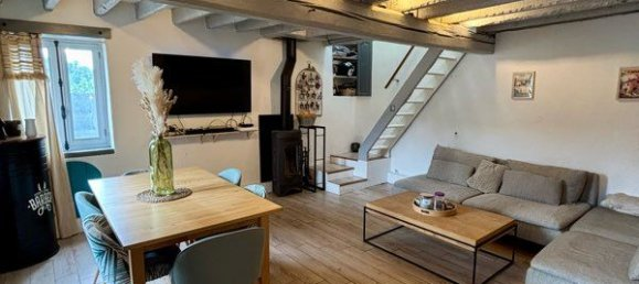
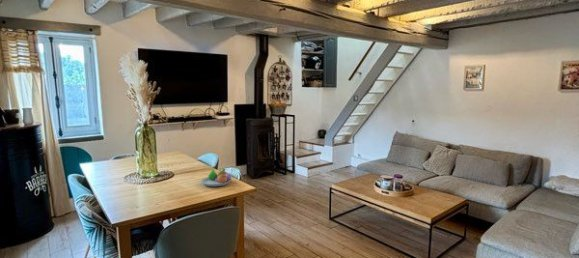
+ fruit bowl (216, 176)
